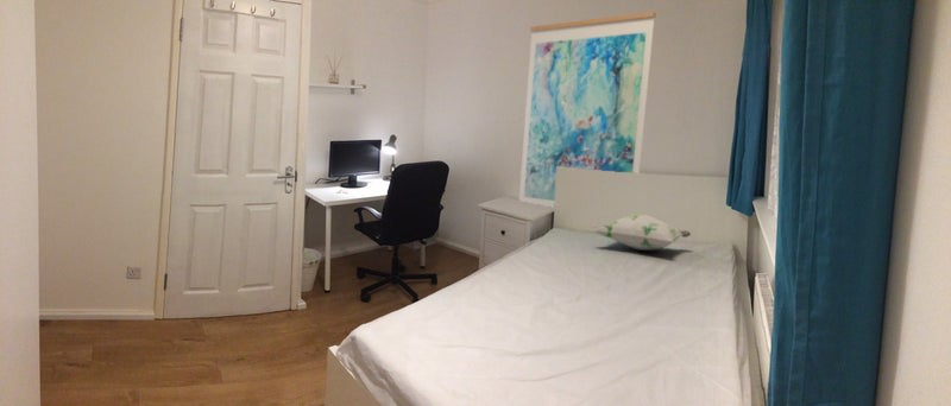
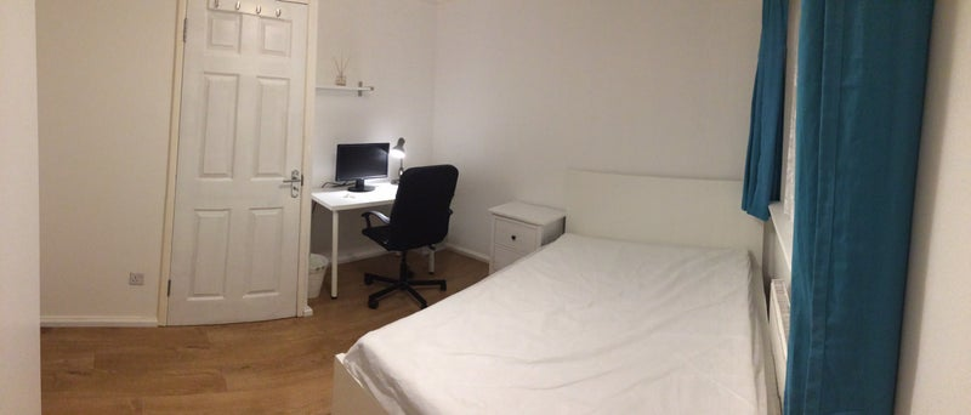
- wall art (579, 123)
- decorative pillow (643, 231)
